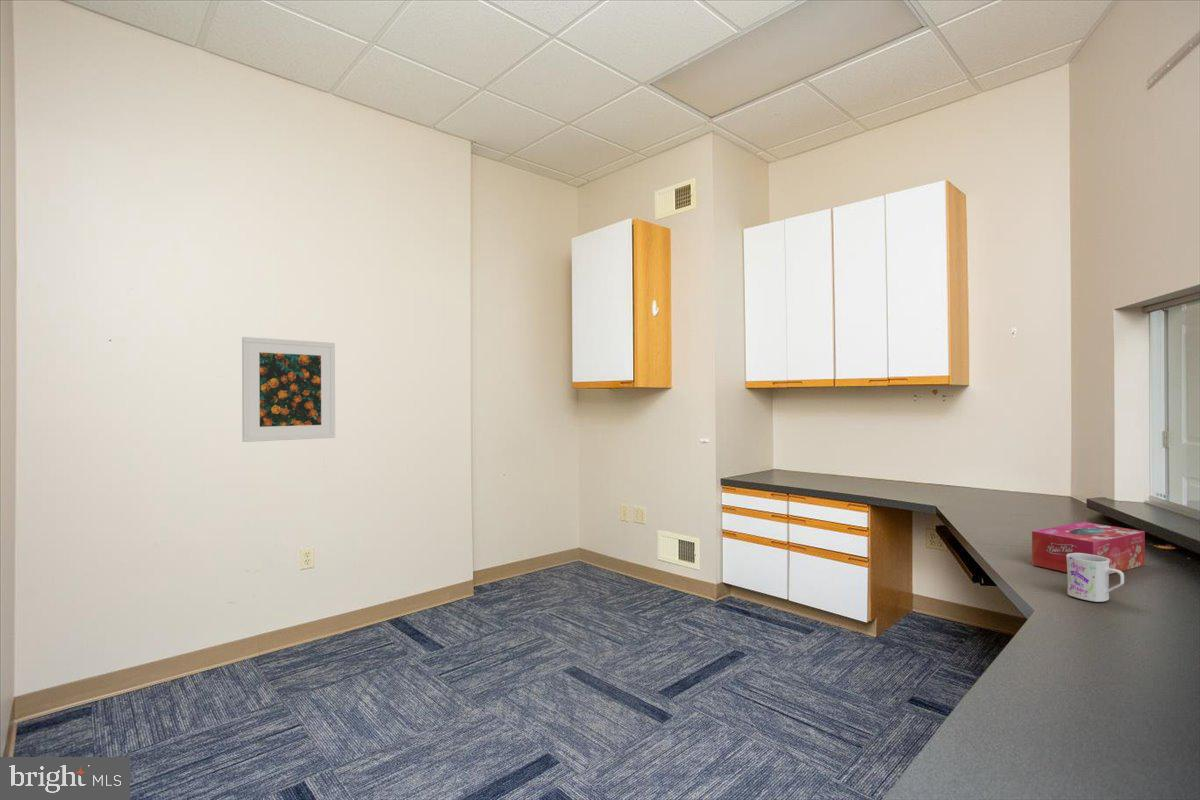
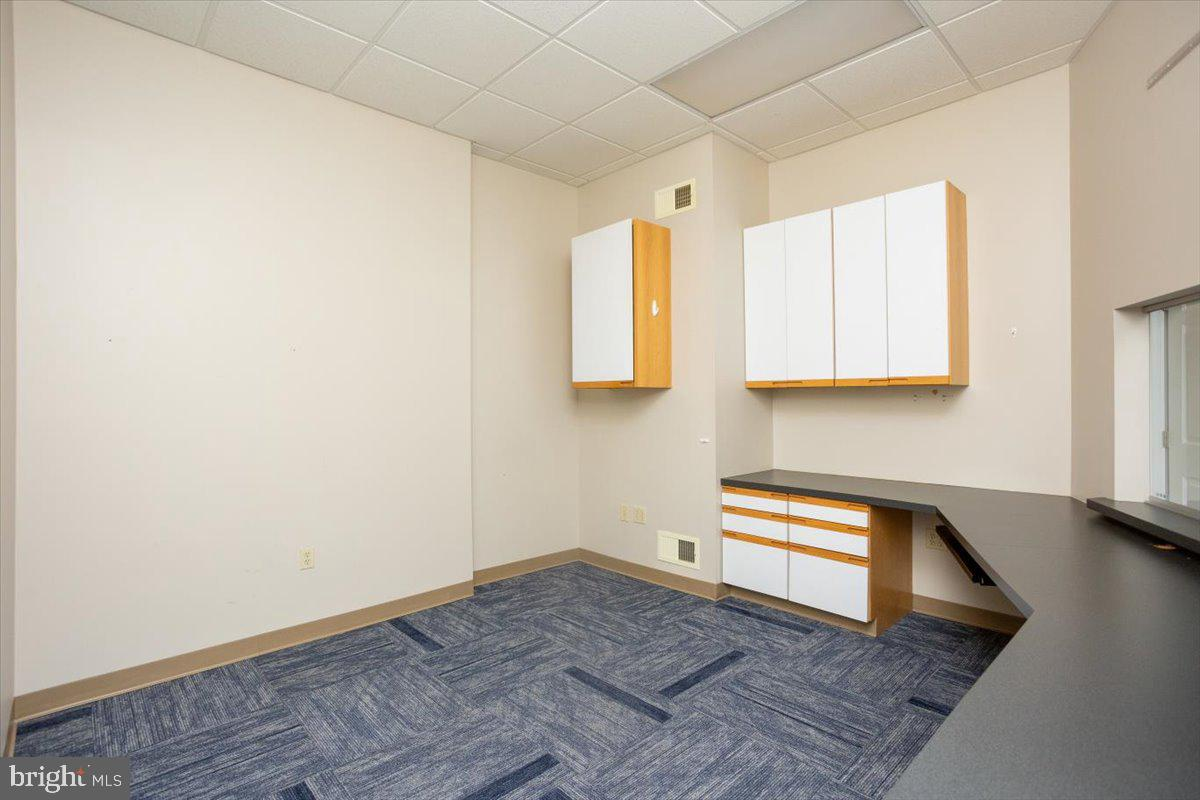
- tissue box (1088, 547)
- mug (1095, 578)
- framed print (291, 389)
